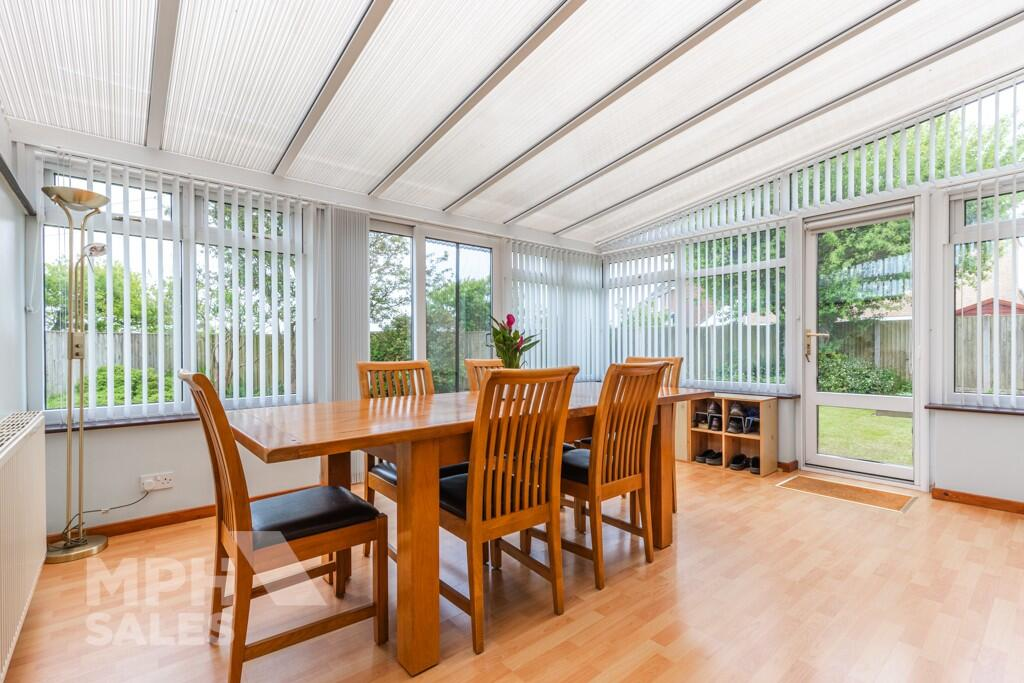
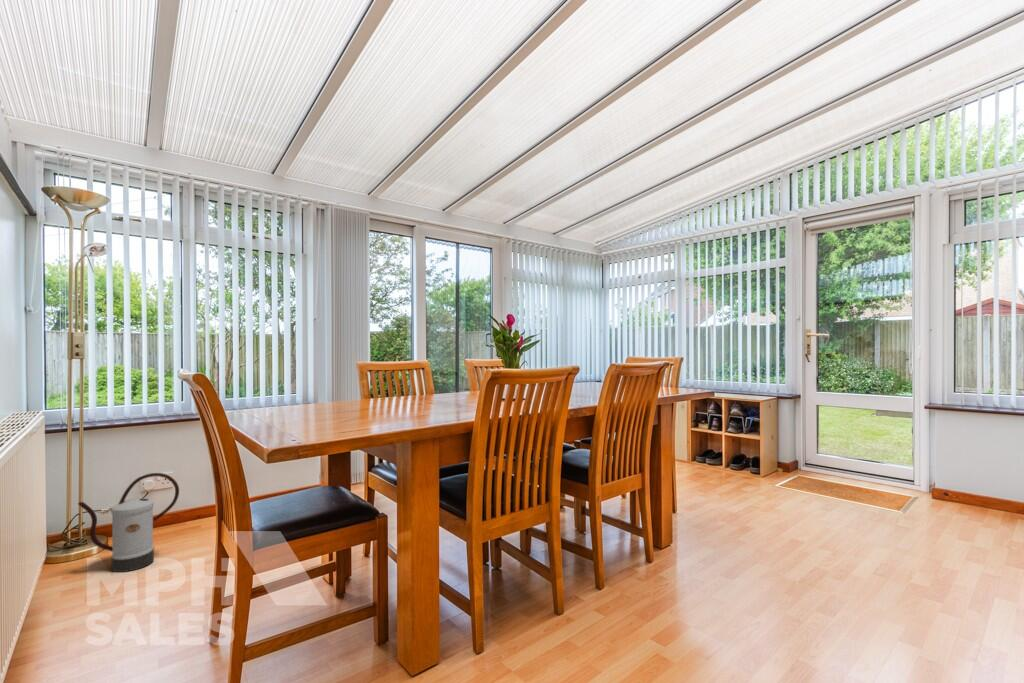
+ watering can (131, 520)
